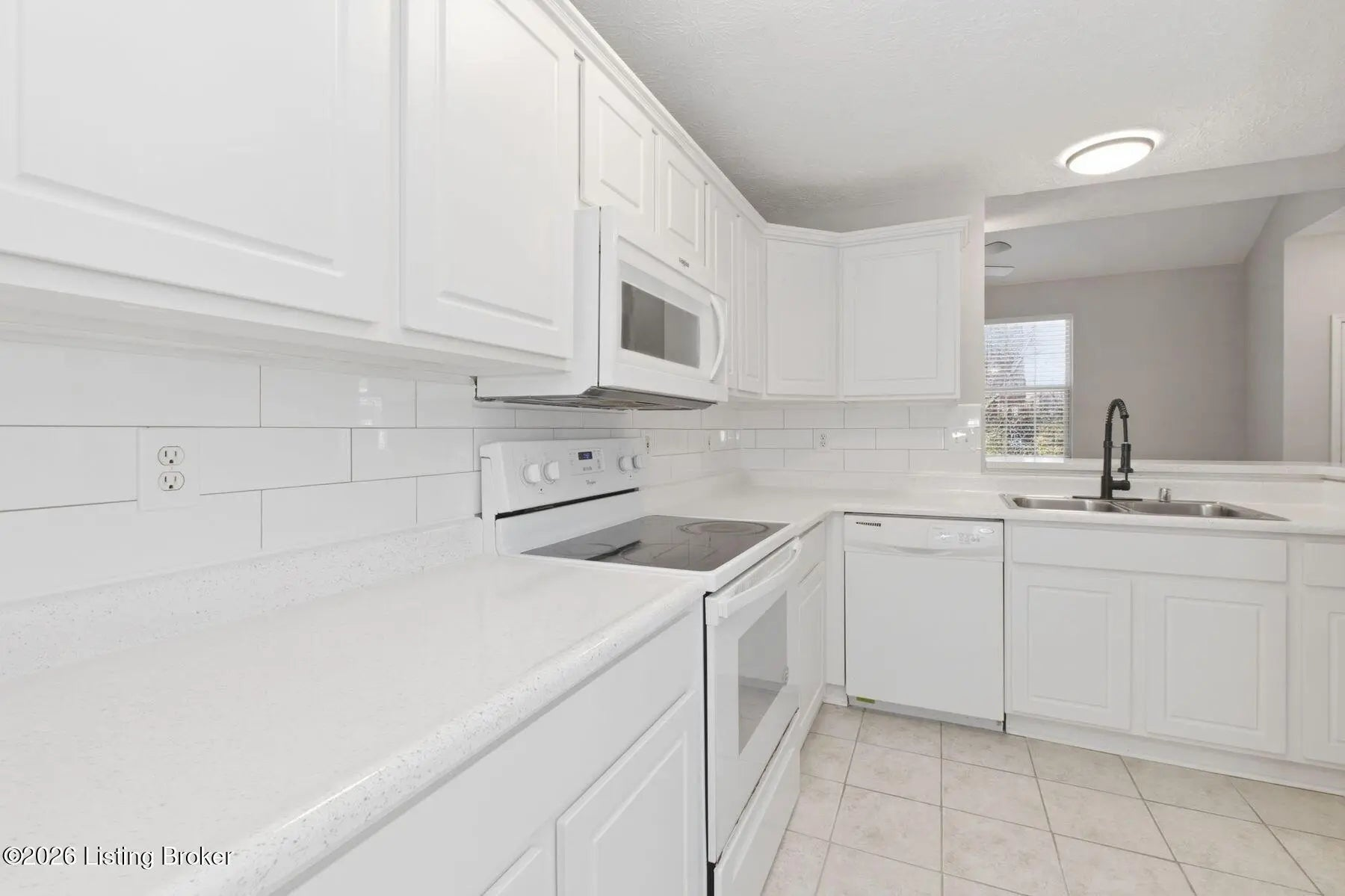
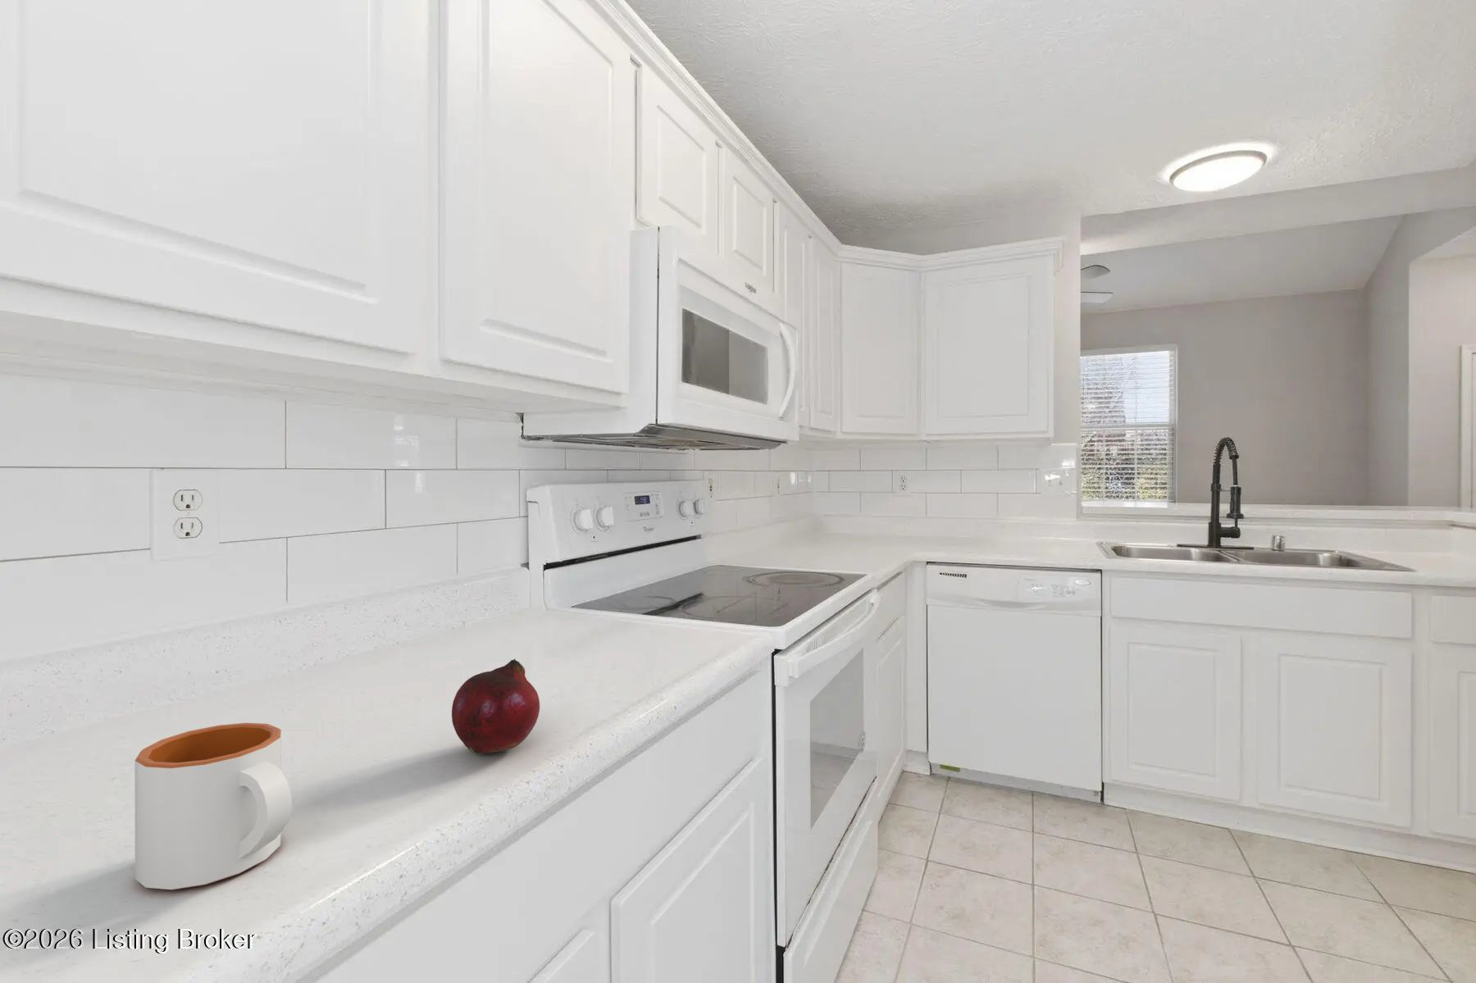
+ mug (225, 803)
+ fruit (495, 705)
